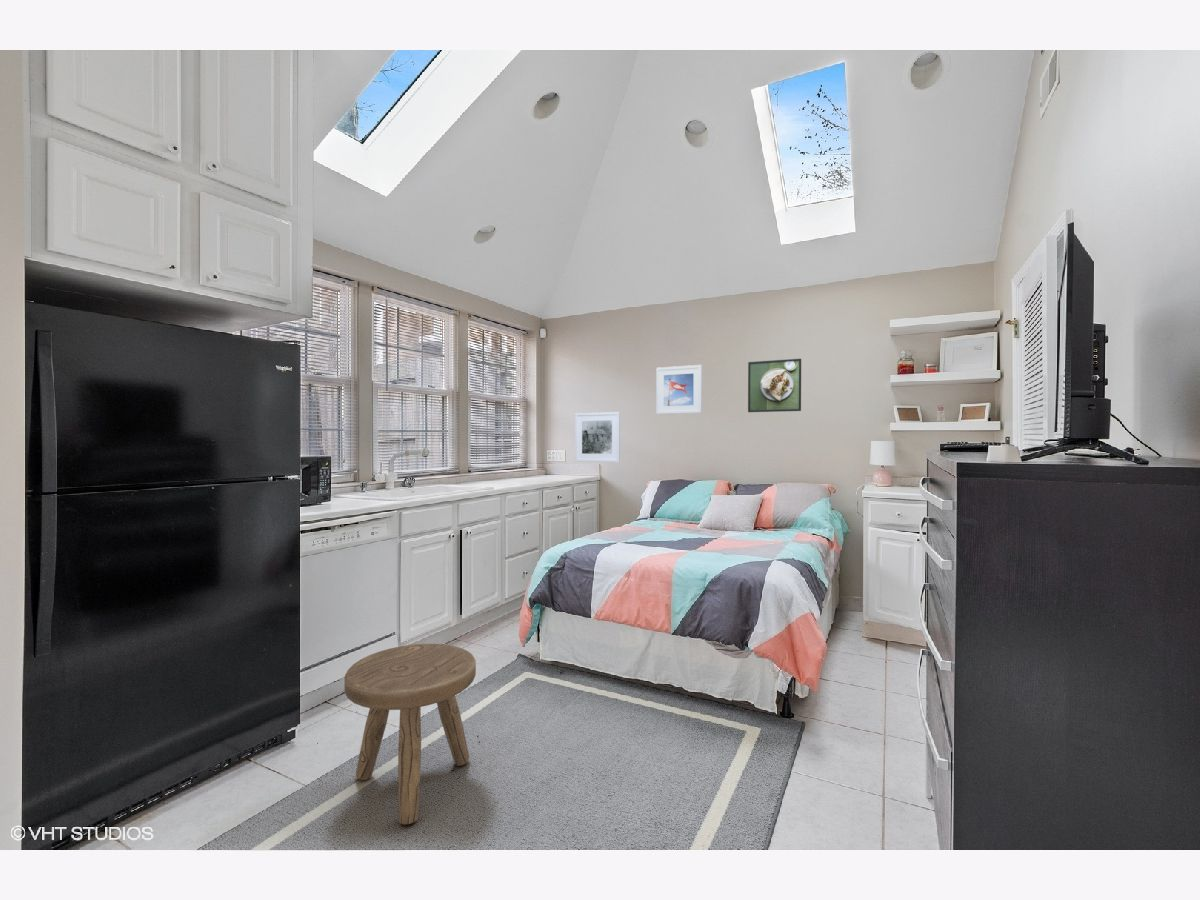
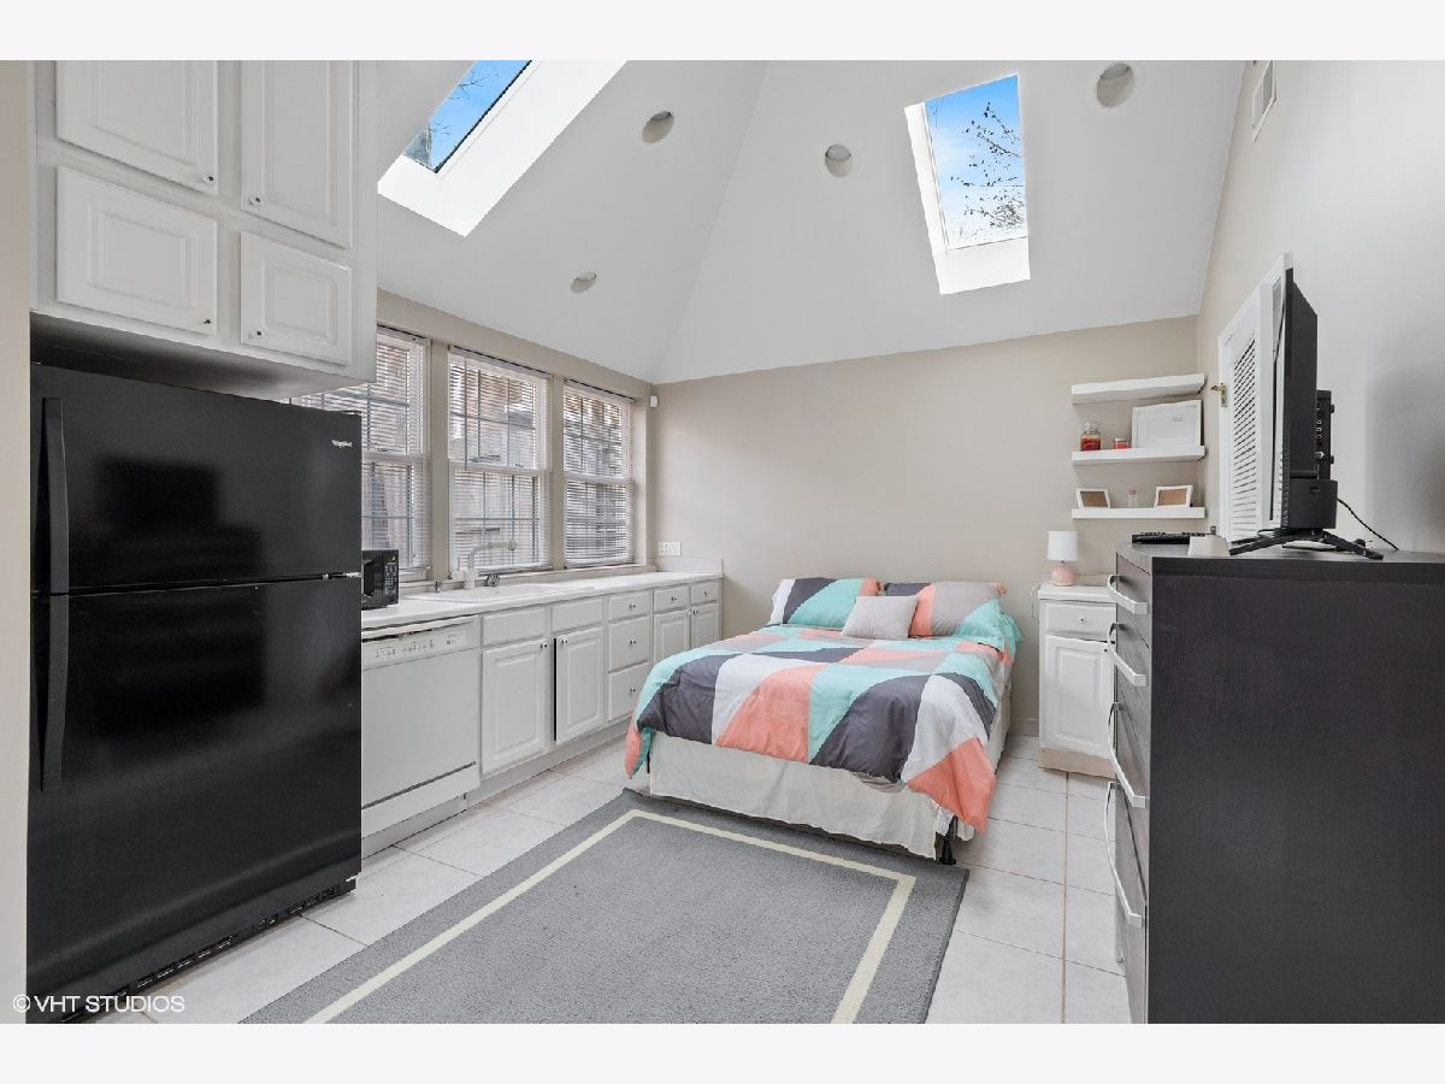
- stool (411, 725)
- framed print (774, 386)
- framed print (597, 437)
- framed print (678, 390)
